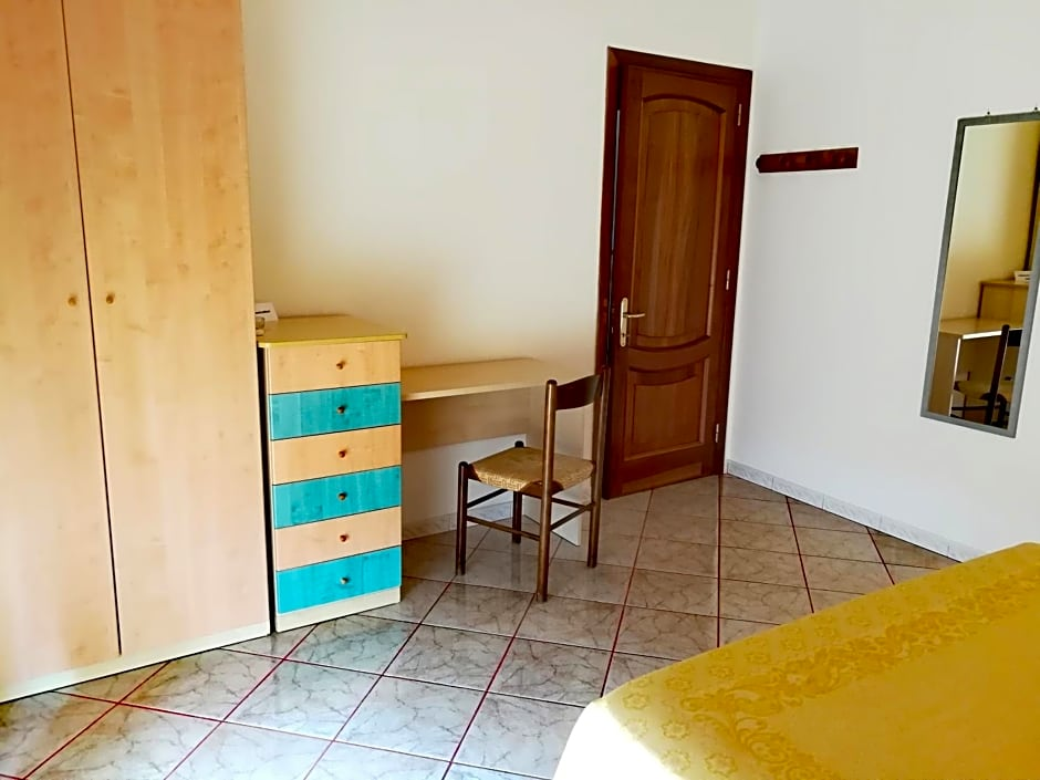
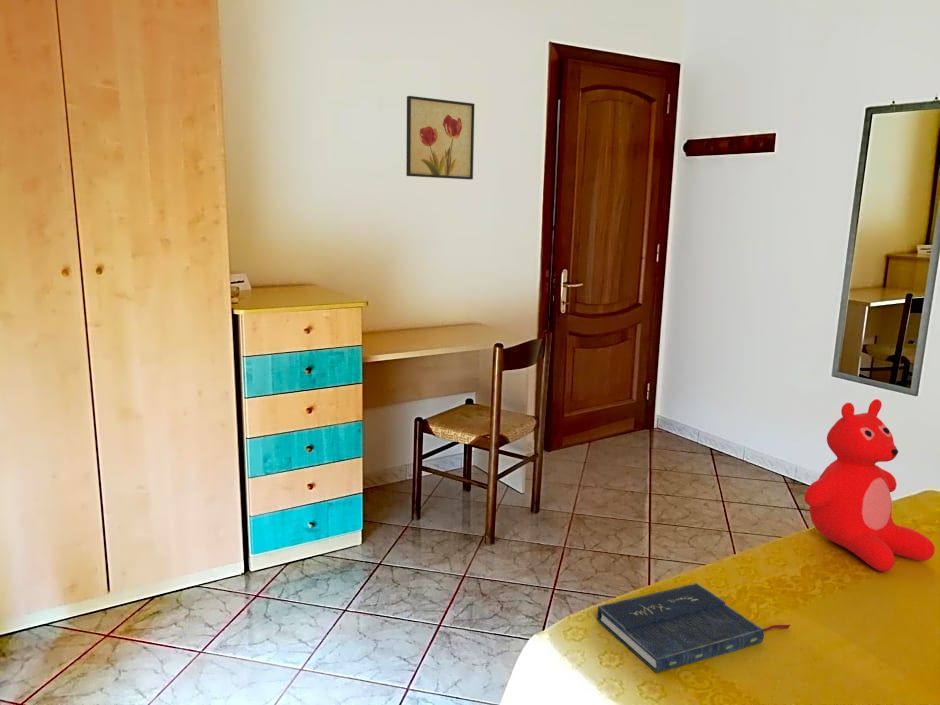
+ teddy bear (874, 479)
+ wall art (440, 139)
+ book (697, 619)
